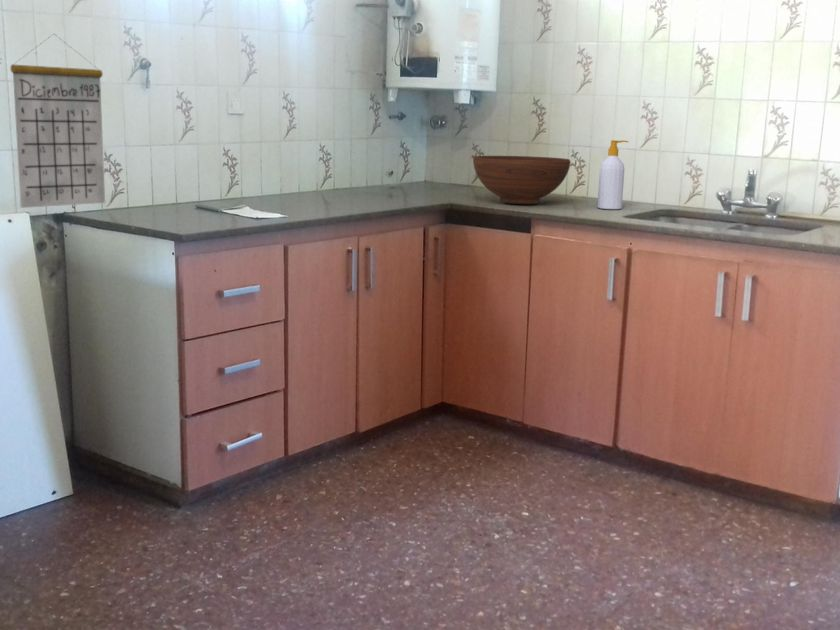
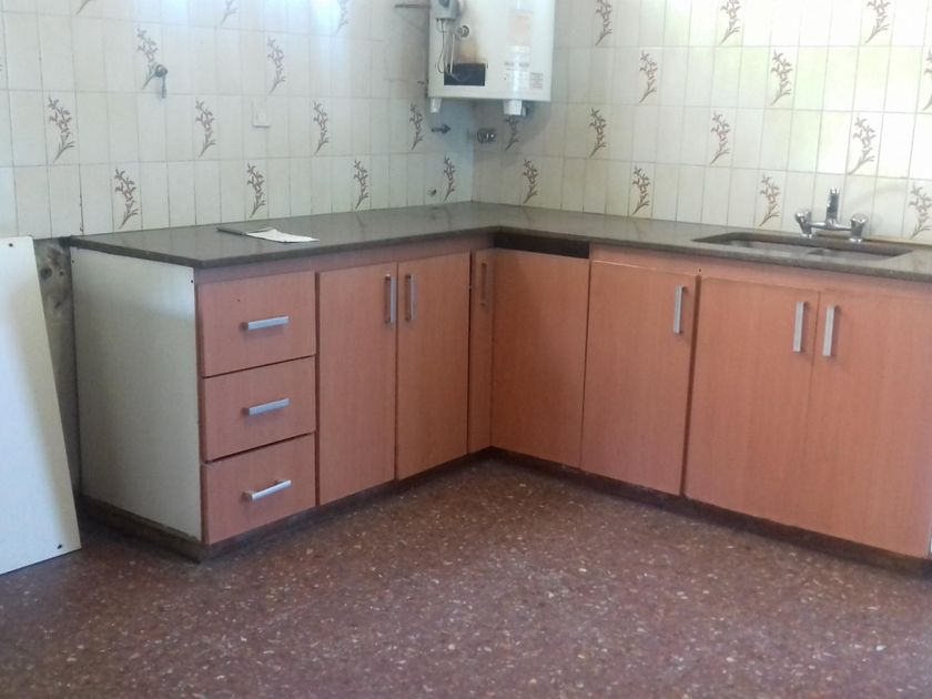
- calendar (60, 120)
- soap bottle (612, 174)
- fruit bowl (520, 180)
